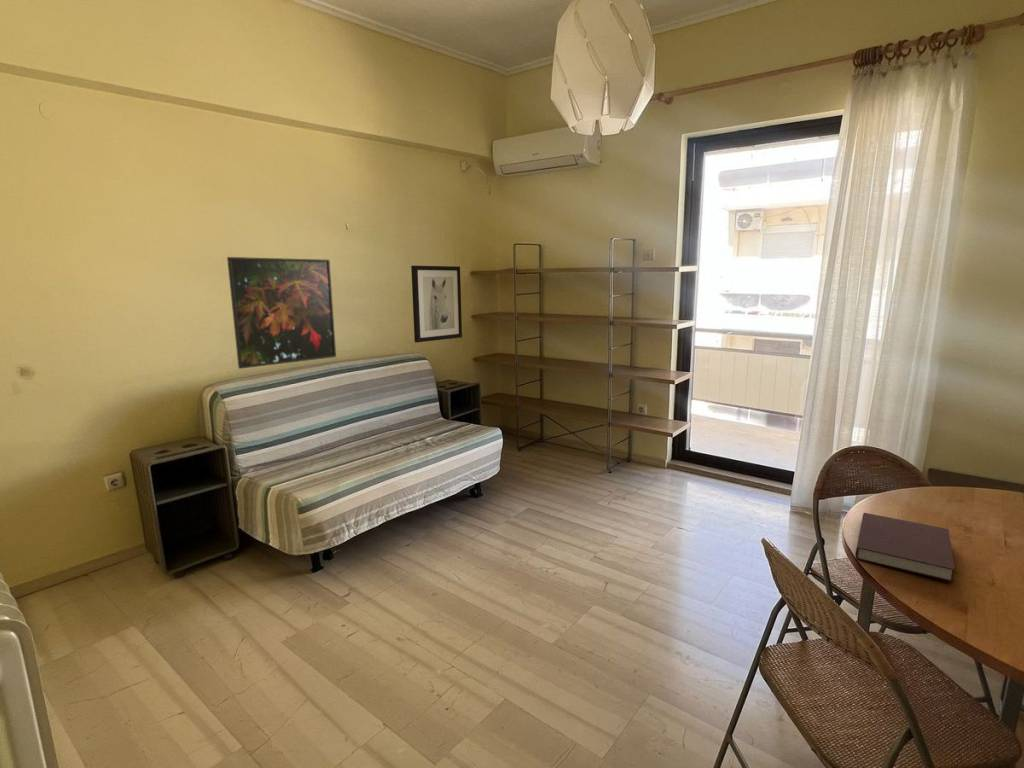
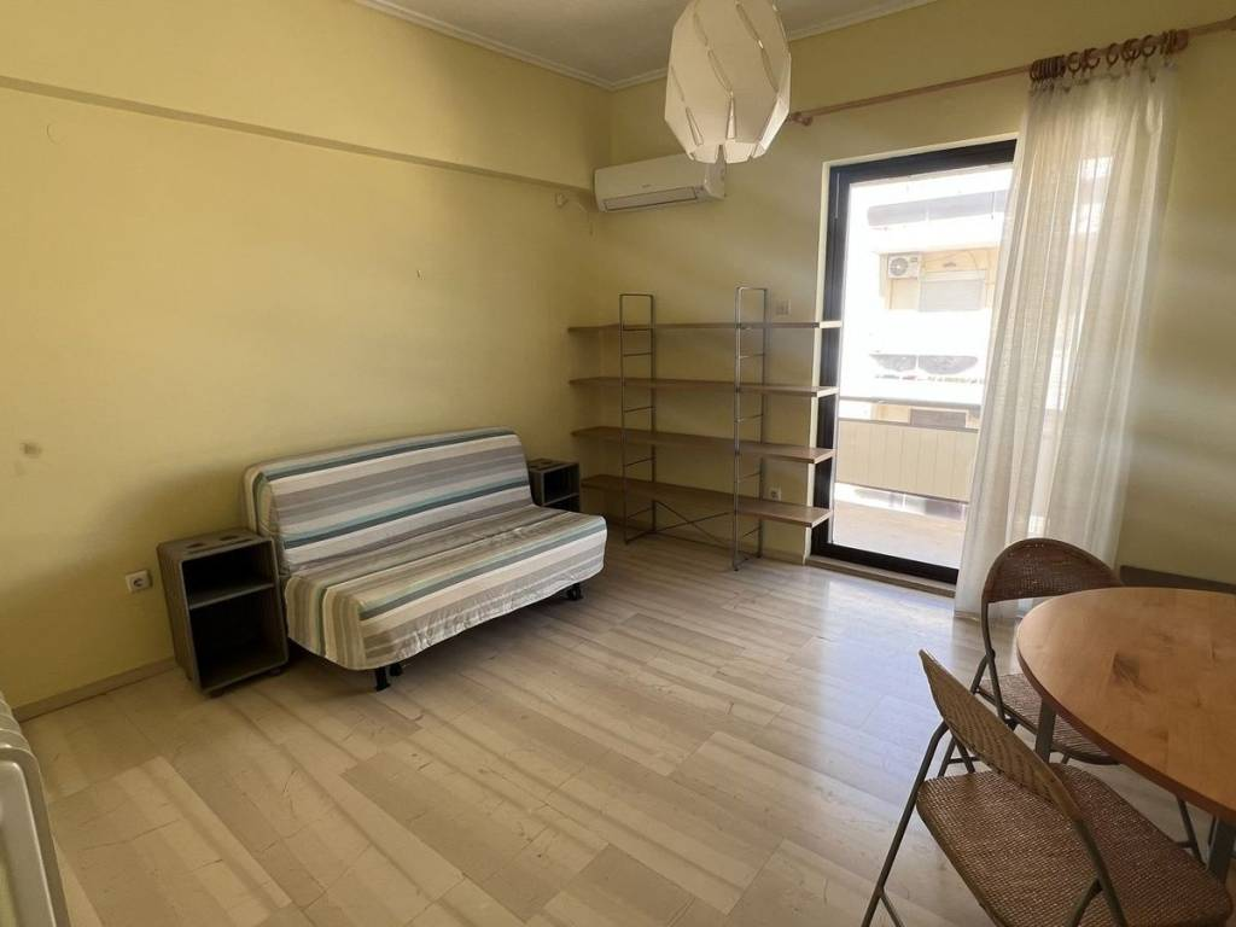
- wall art (437, 303)
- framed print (286, 311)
- notebook (903, 543)
